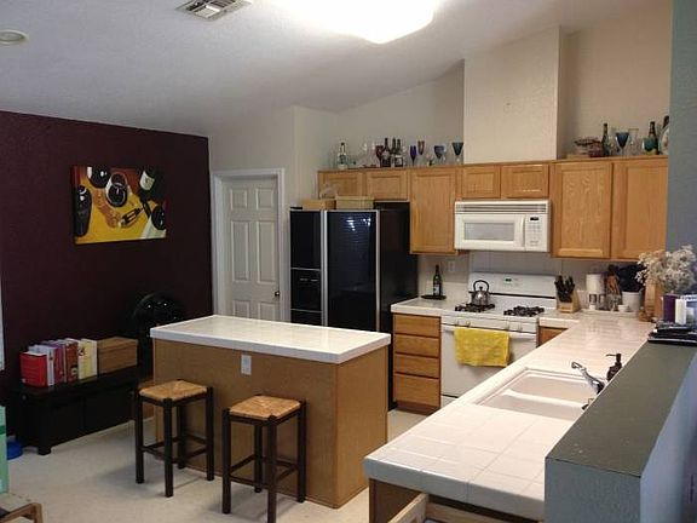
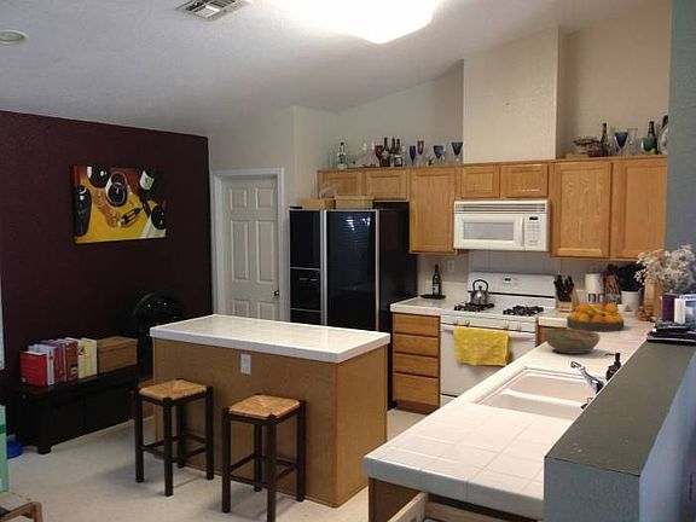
+ fruit bowl (594, 314)
+ bowl (570, 341)
